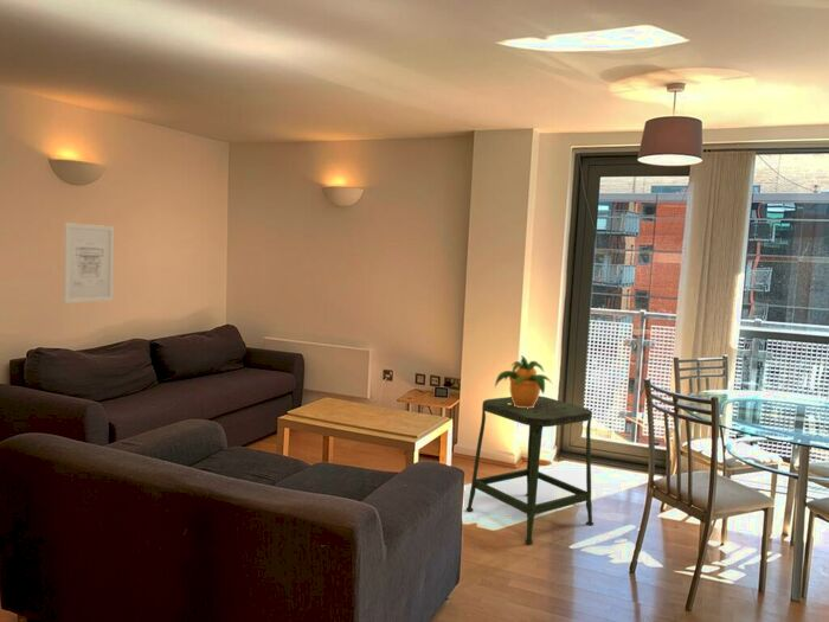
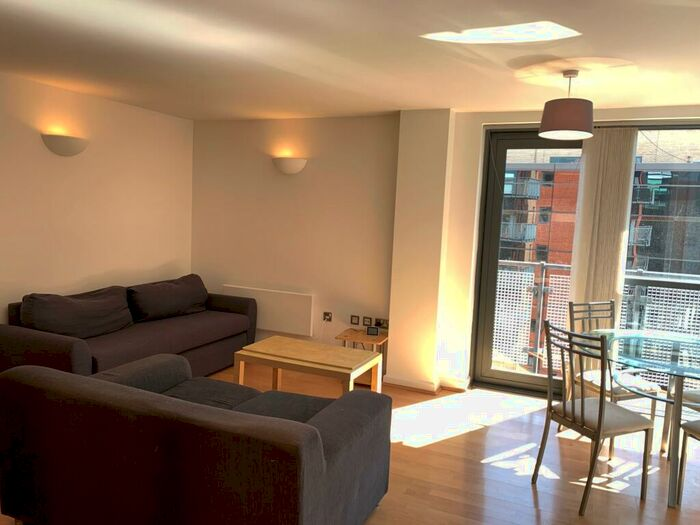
- stool (532, 461)
- potted plant (526, 380)
- wall art (89, 263)
